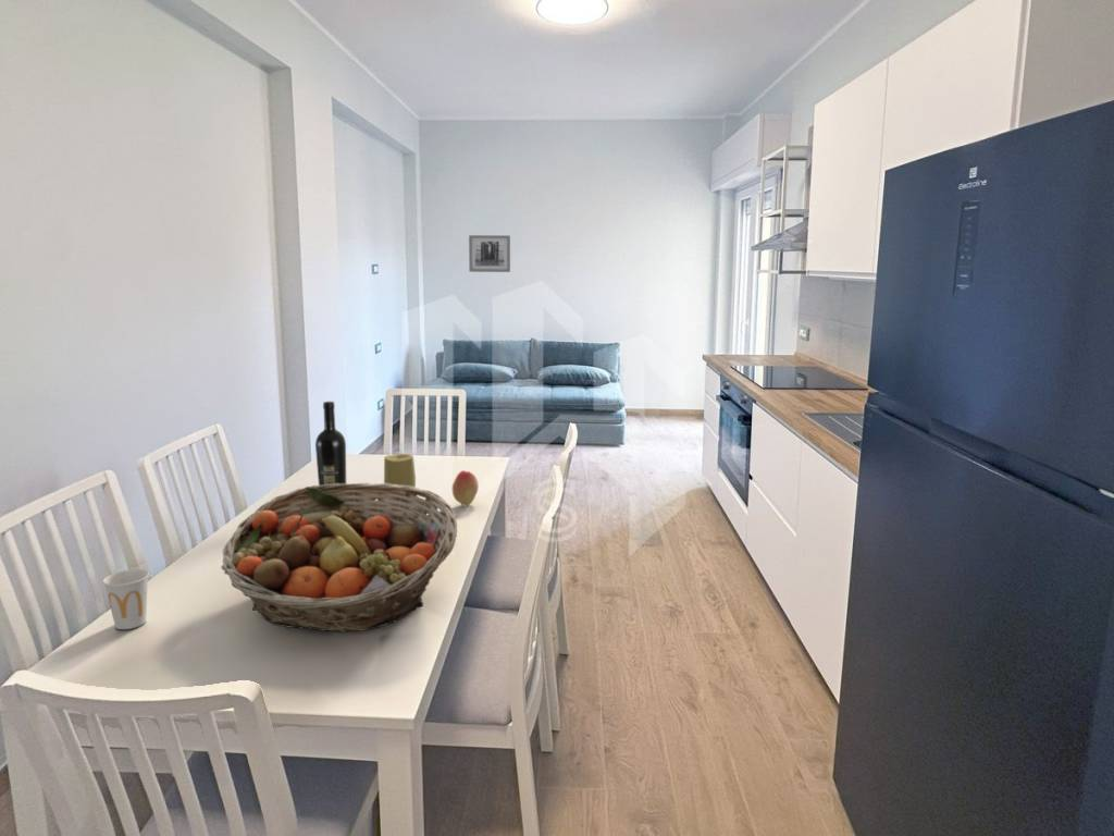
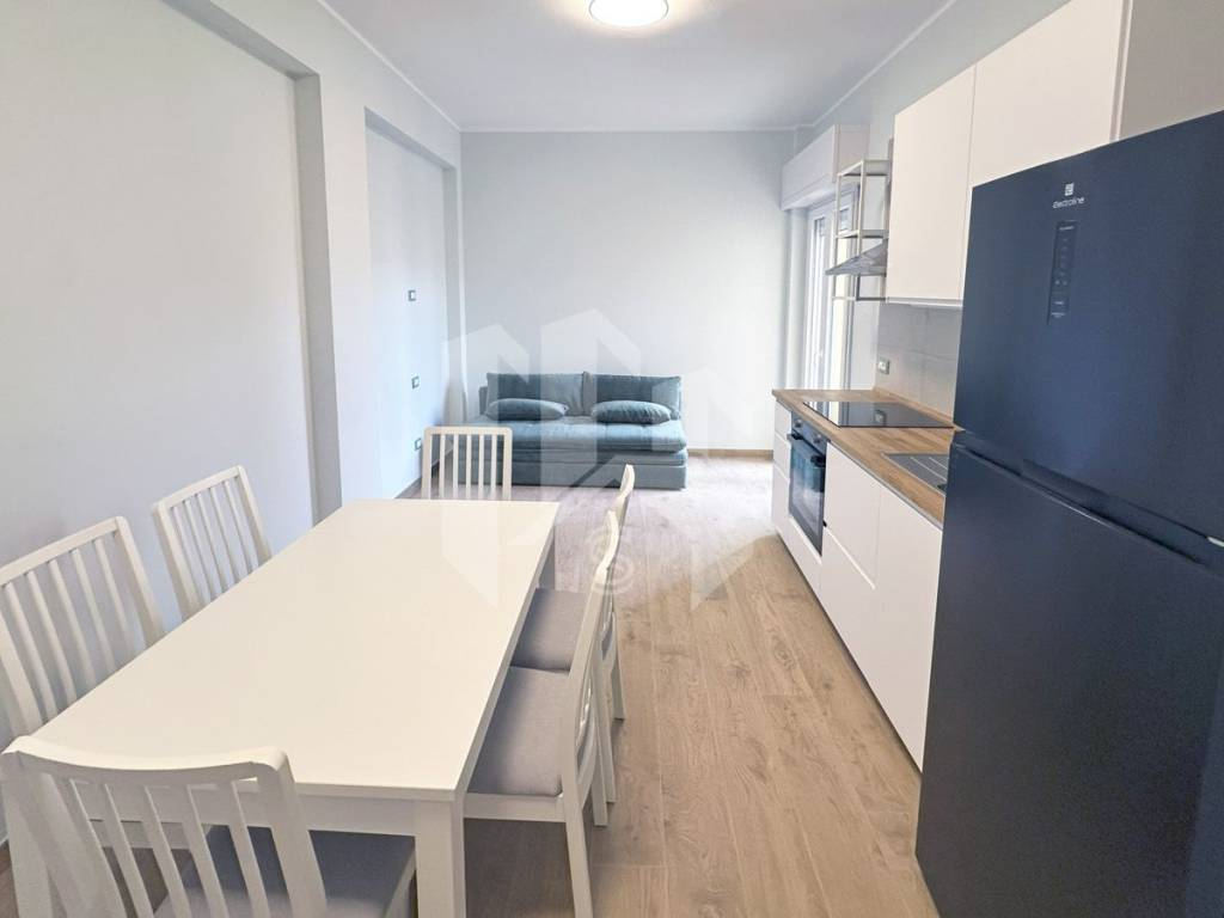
- fruit (466, 488)
- wine bottle (331, 452)
- cup (128, 600)
- fruit basket (343, 552)
- candle (399, 484)
- wall art (490, 254)
